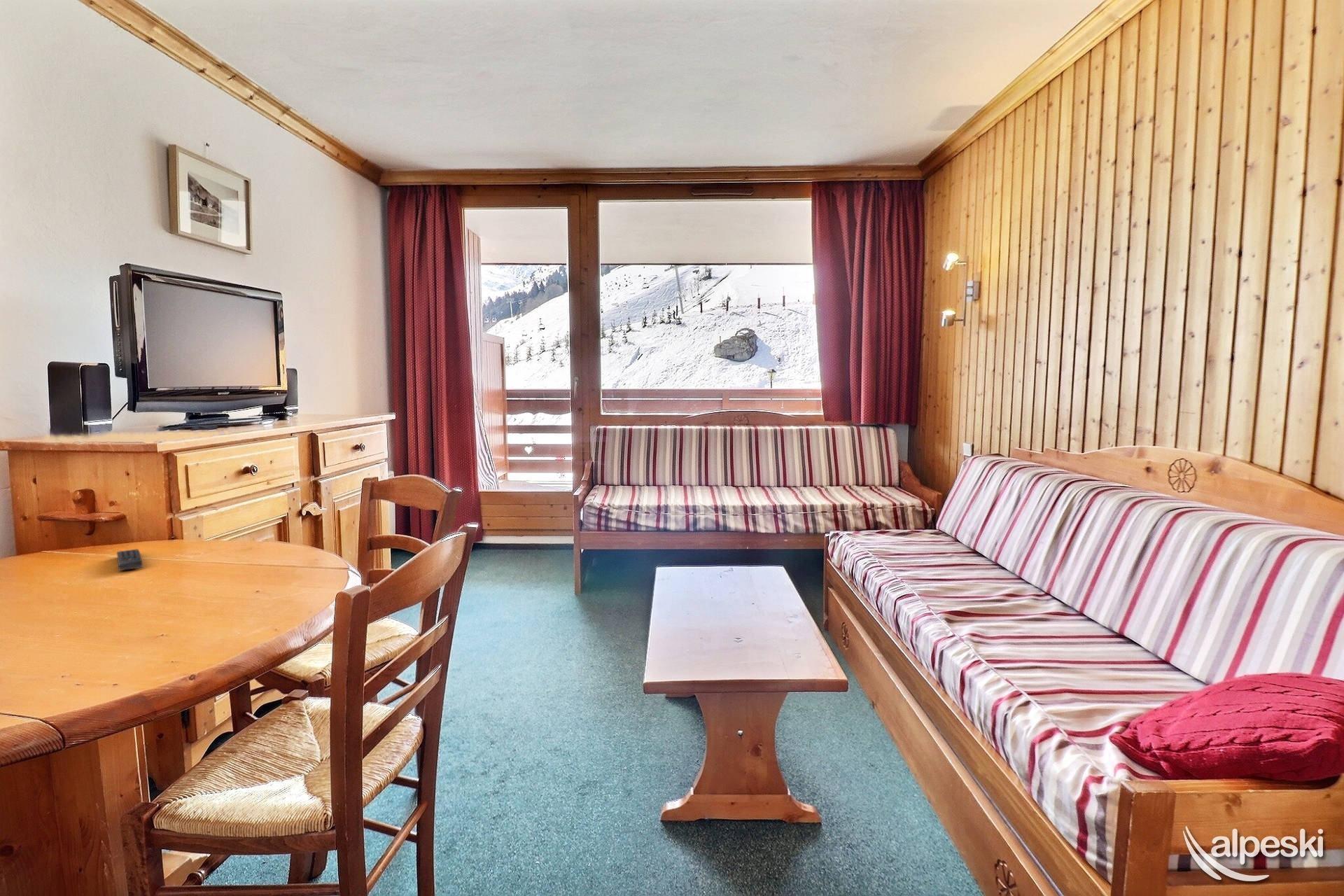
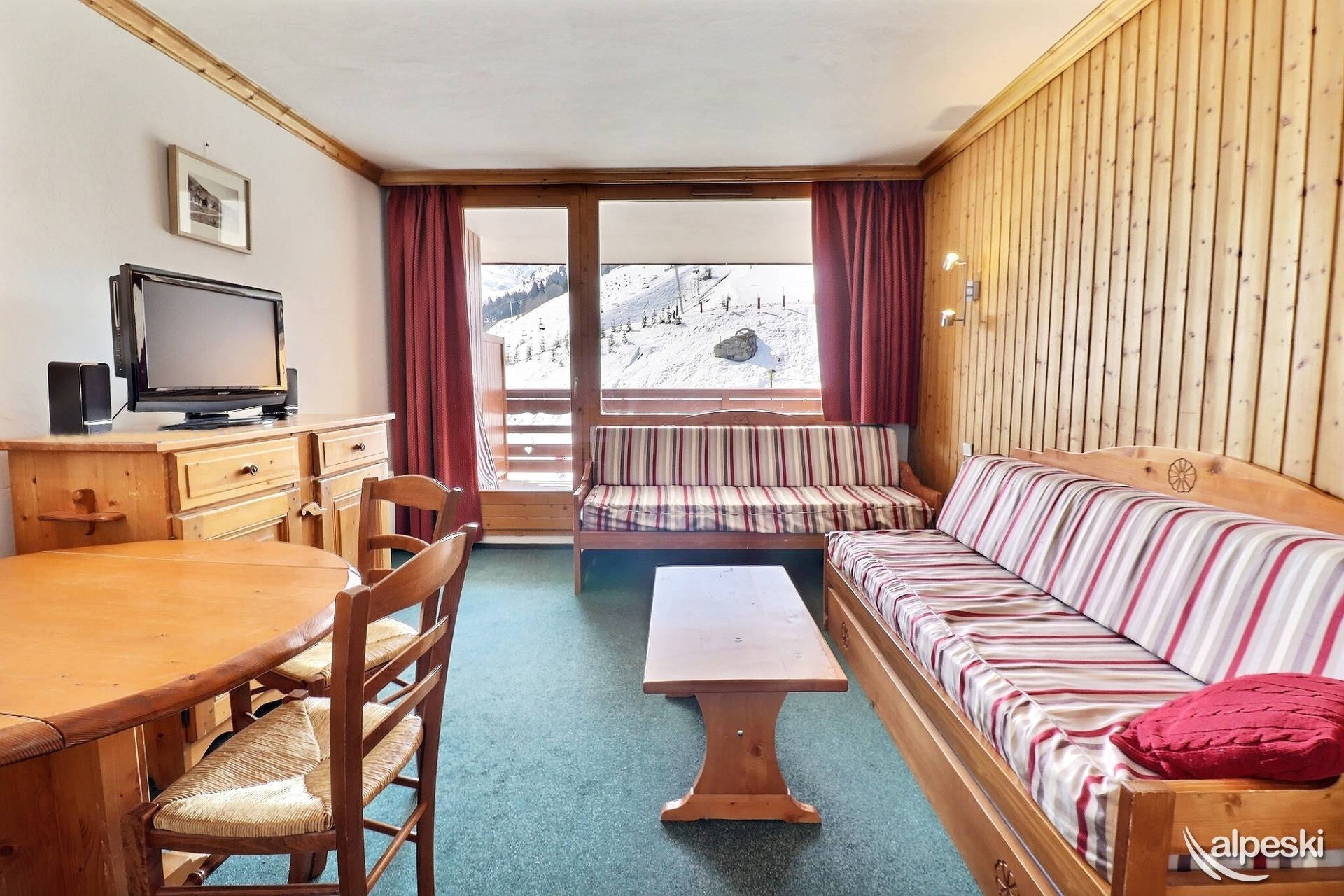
- remote control (128, 557)
